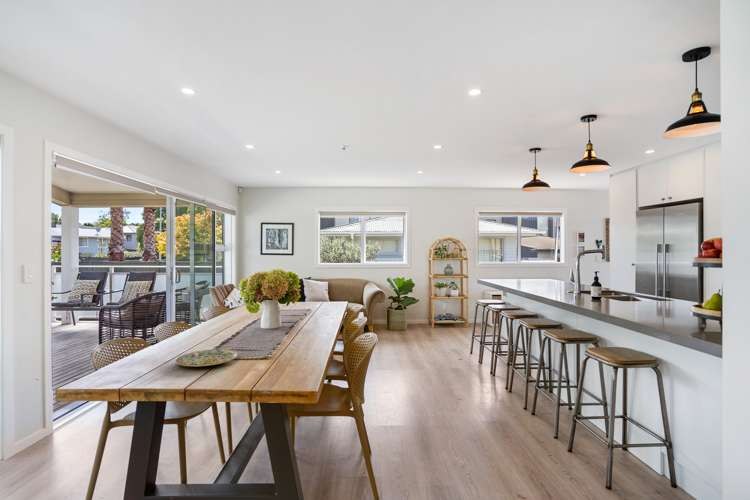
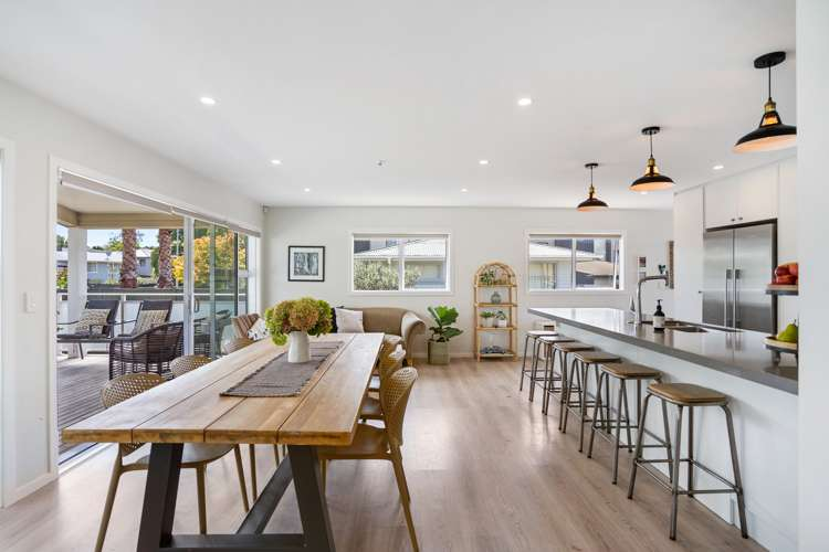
- plate (207, 359)
